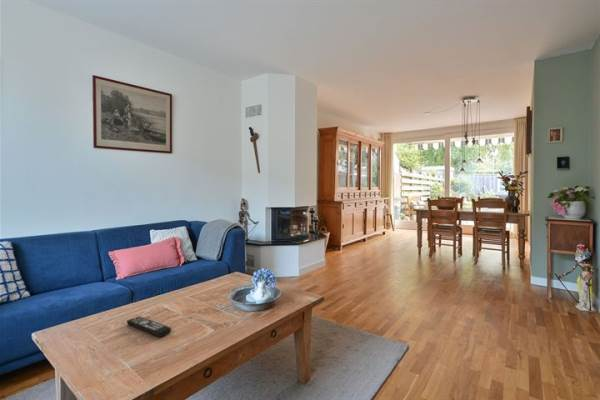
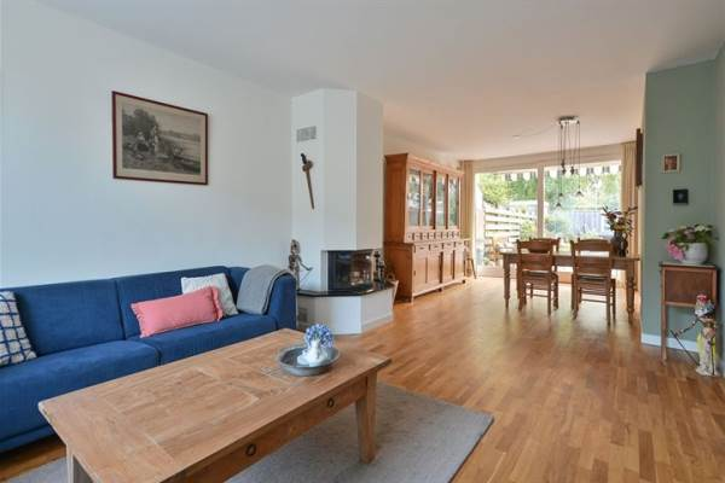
- remote control (148, 326)
